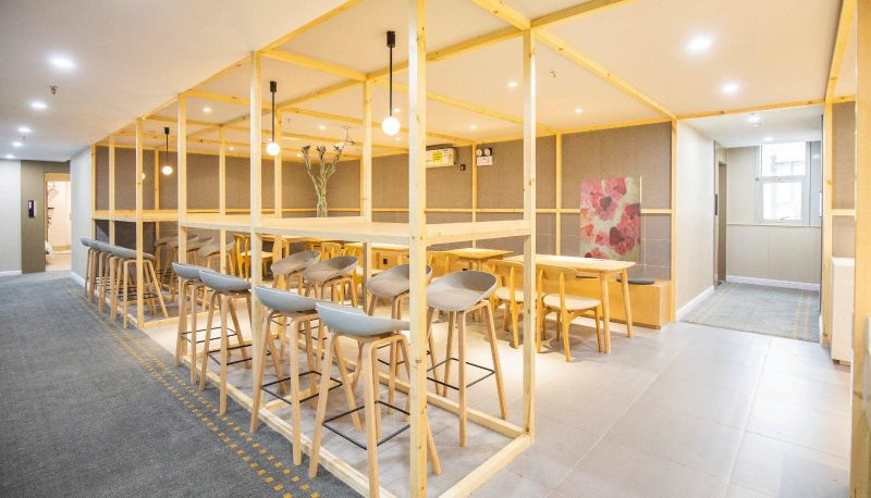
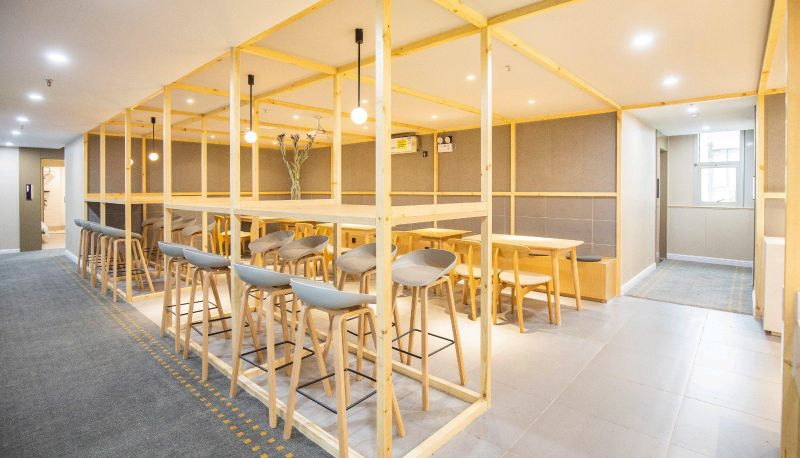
- wall art (609, 220)
